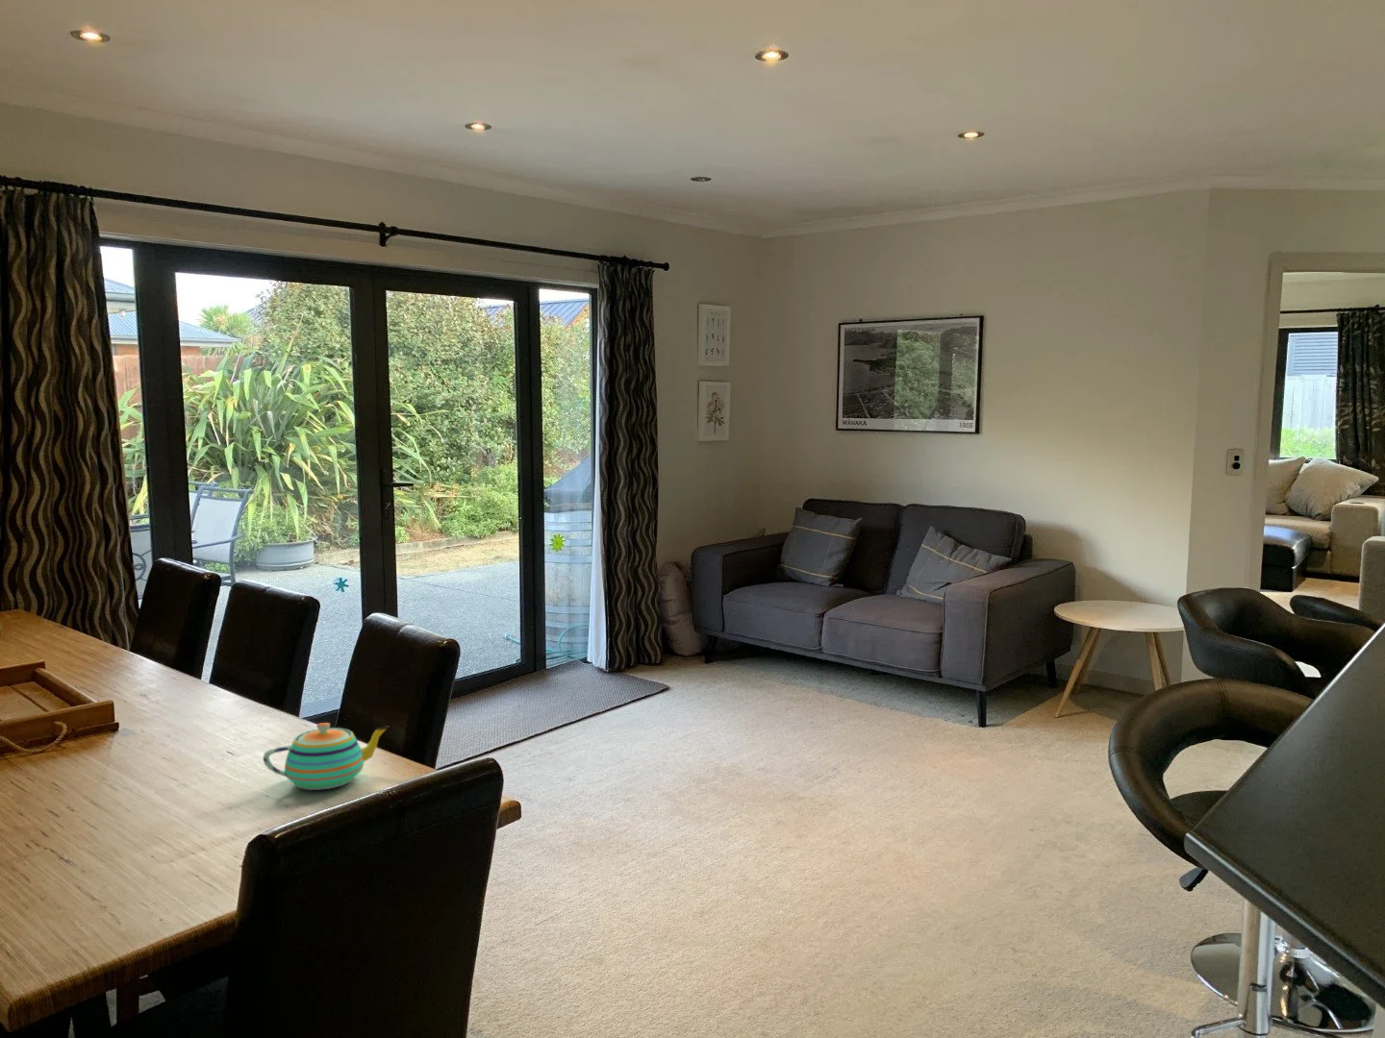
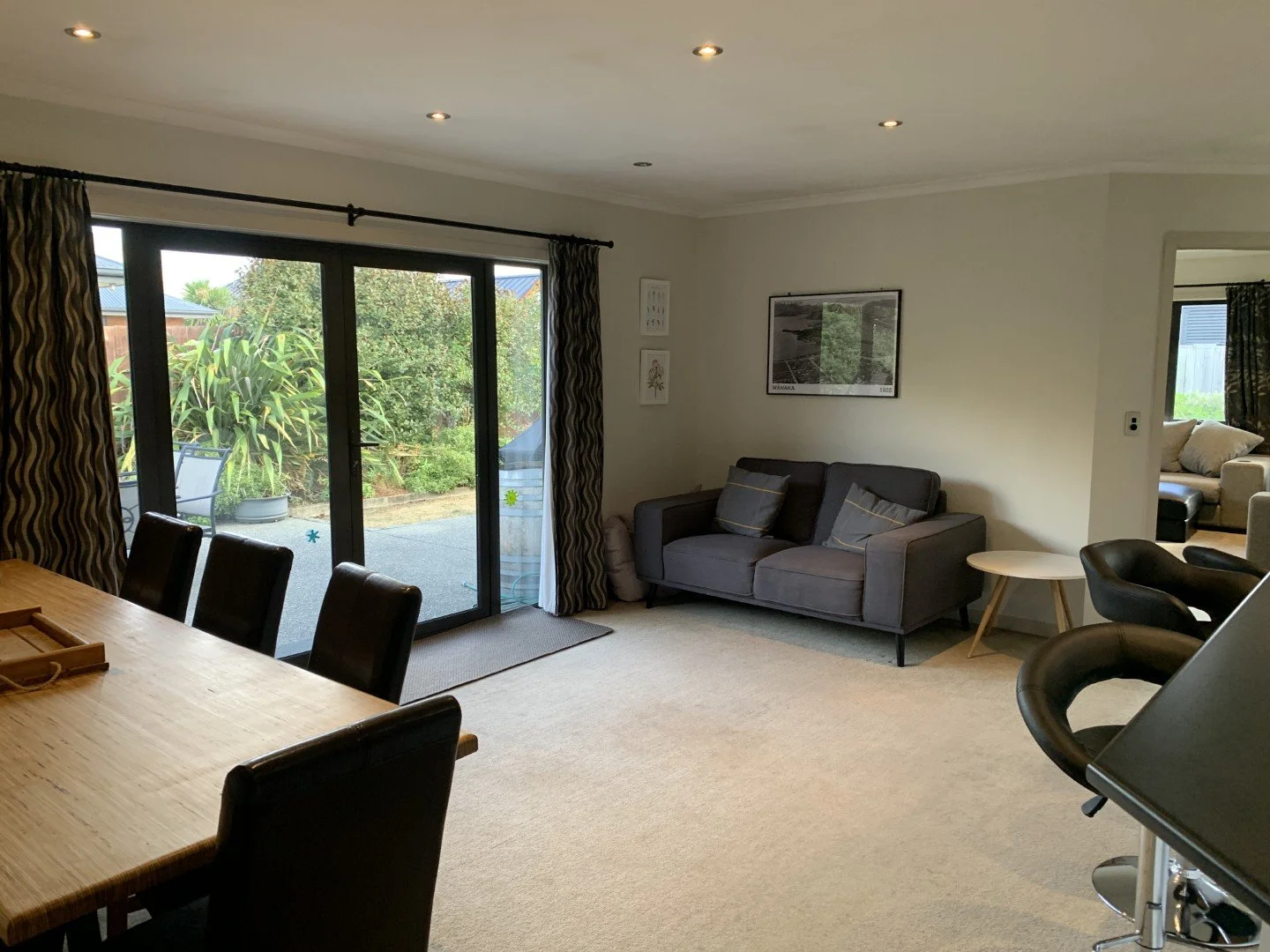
- teapot (328, 751)
